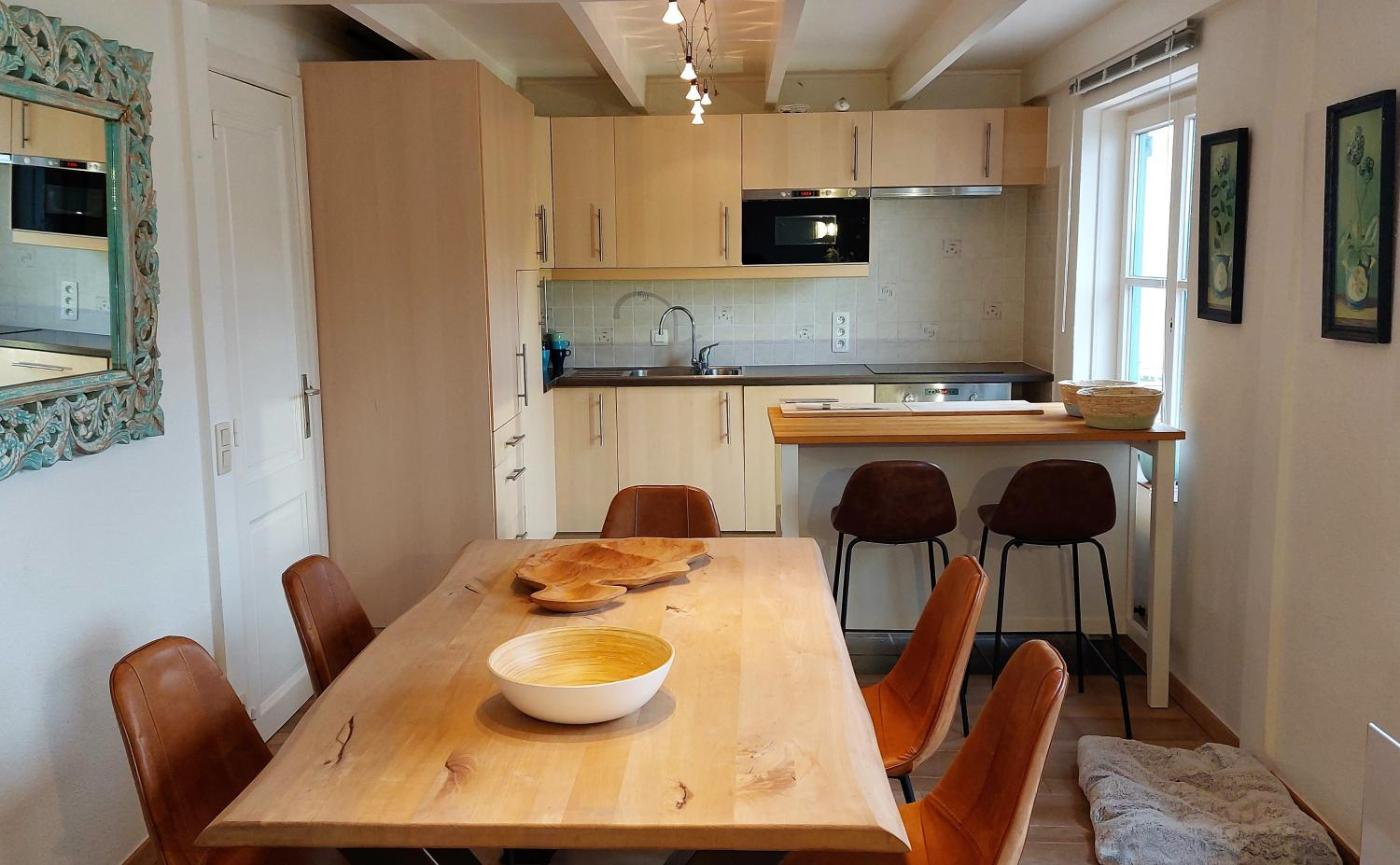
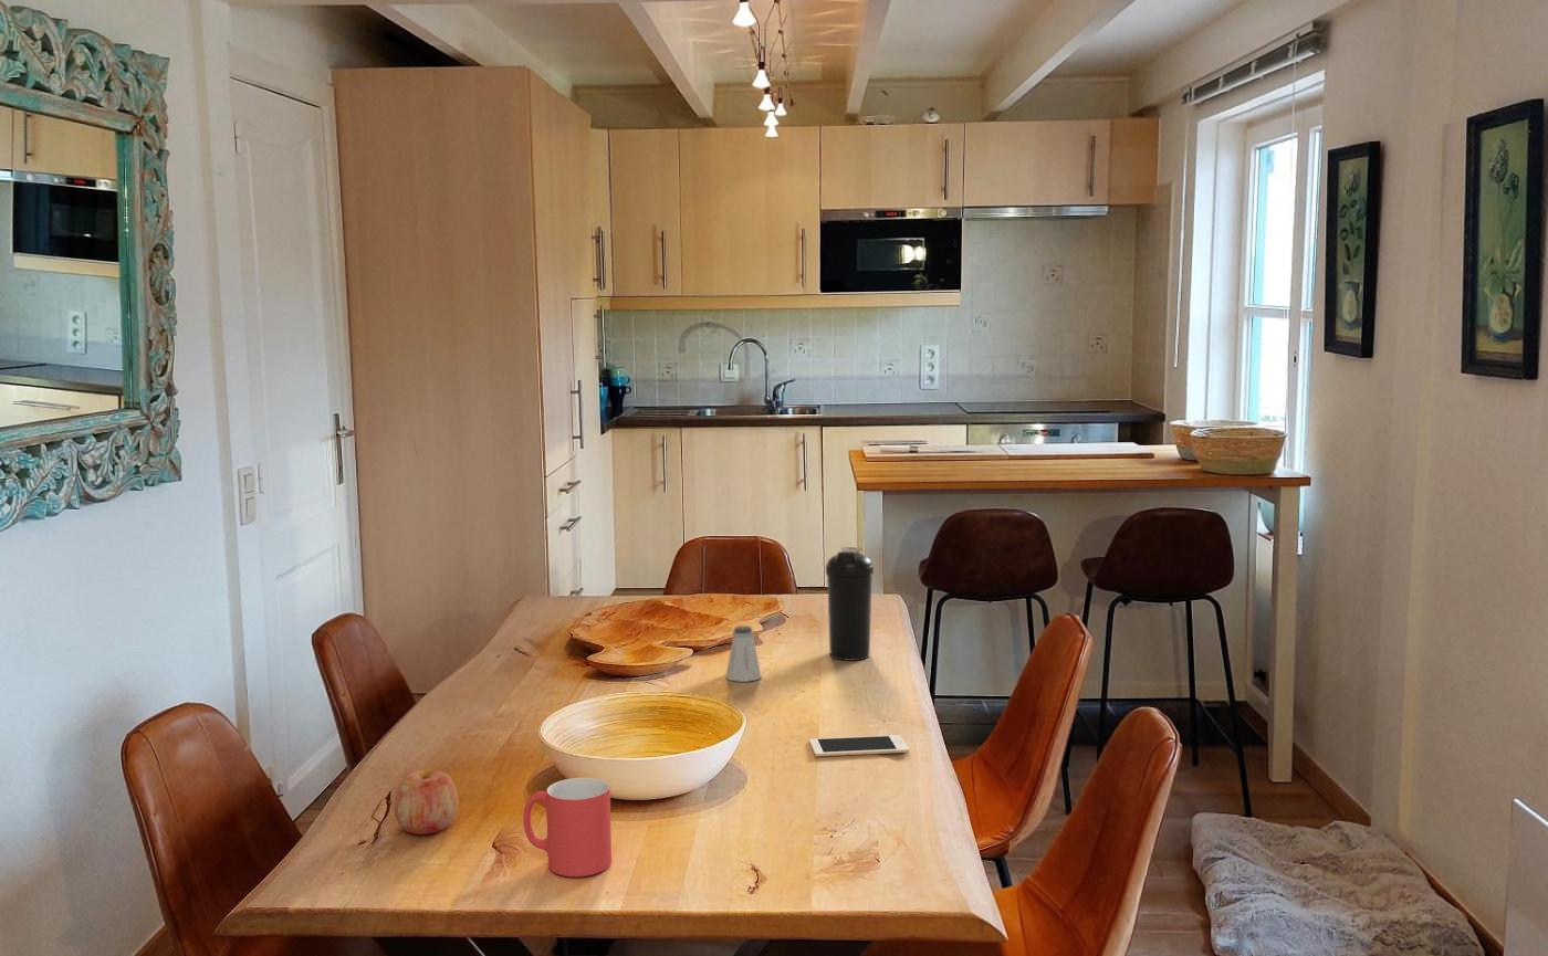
+ saltshaker (743, 652)
+ apple (426, 801)
+ cell phone (858, 745)
+ water bottle (849, 602)
+ mug (566, 827)
